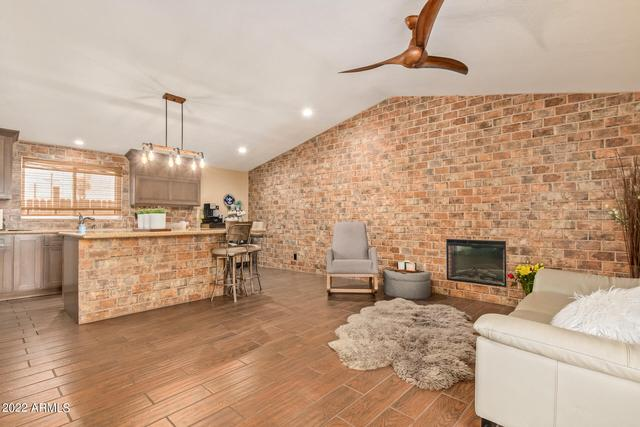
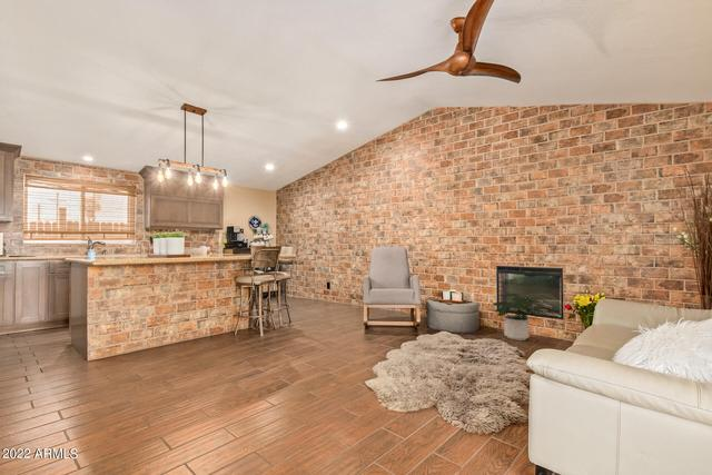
+ potted plant (517, 316)
